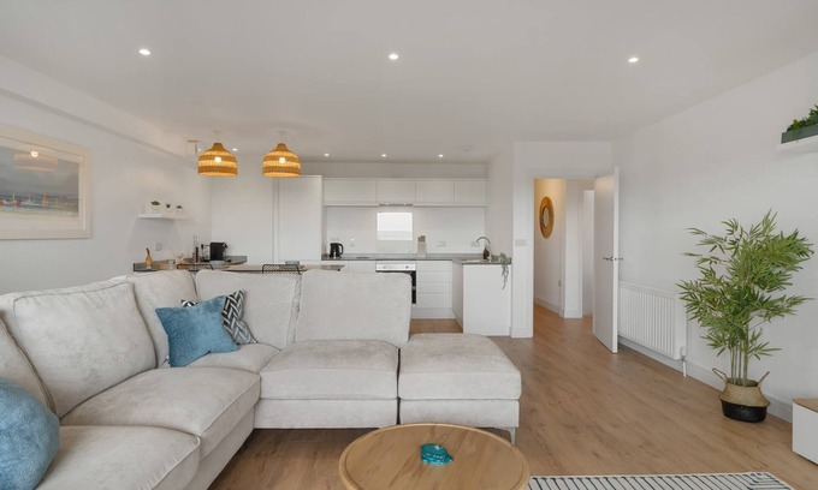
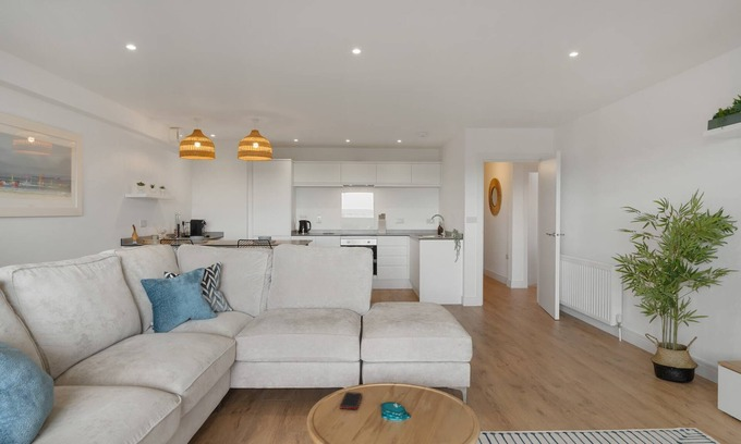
+ cell phone (351, 400)
